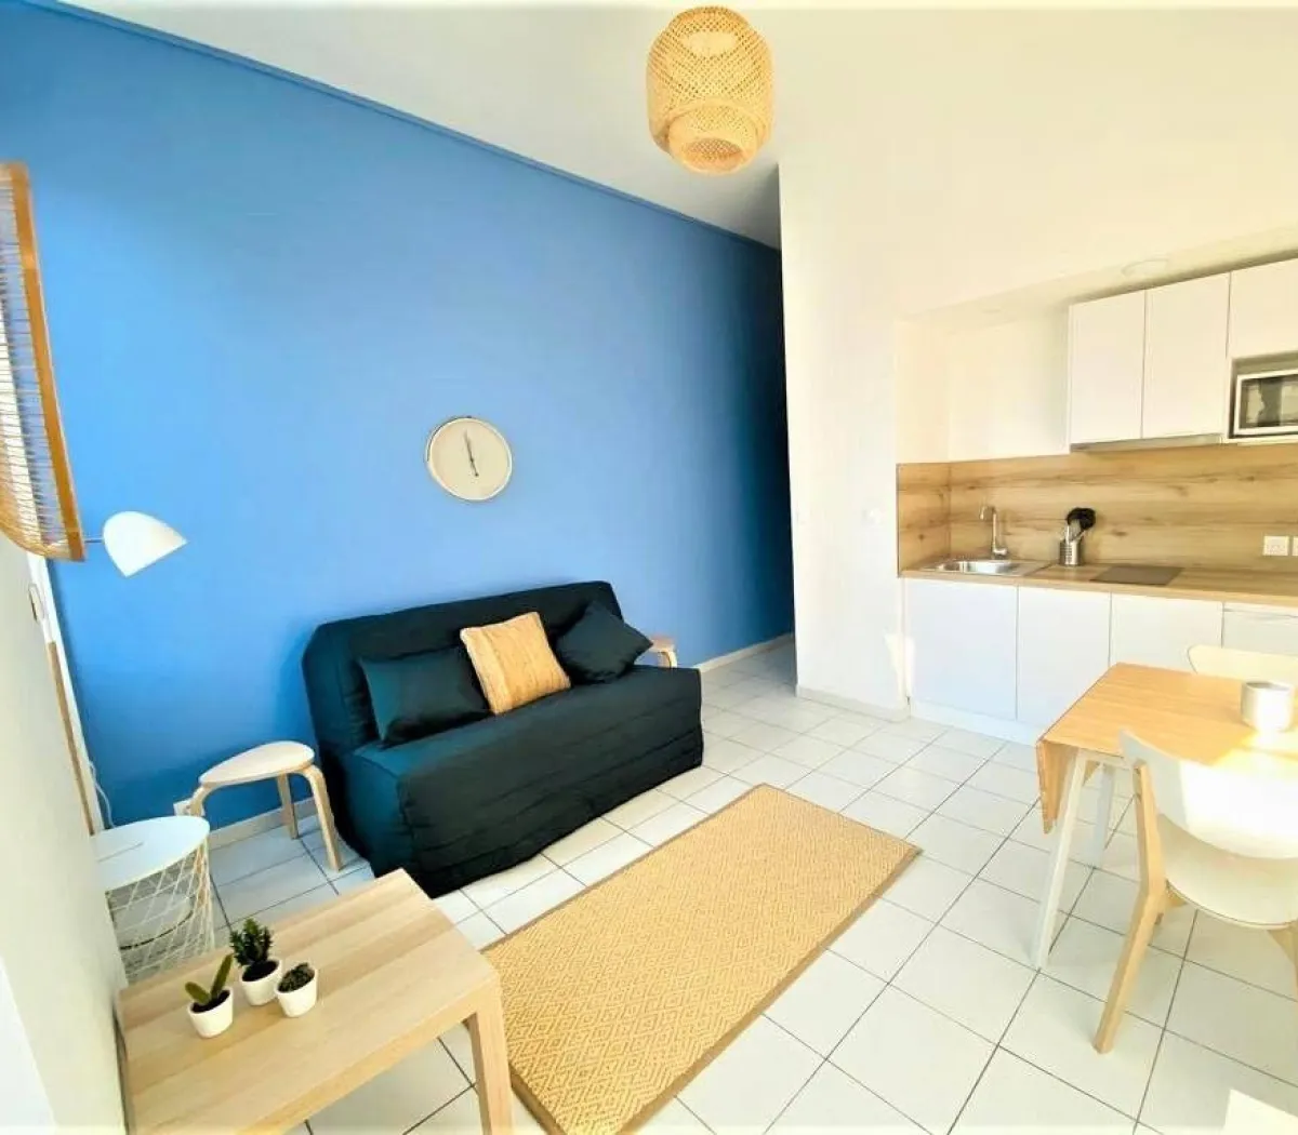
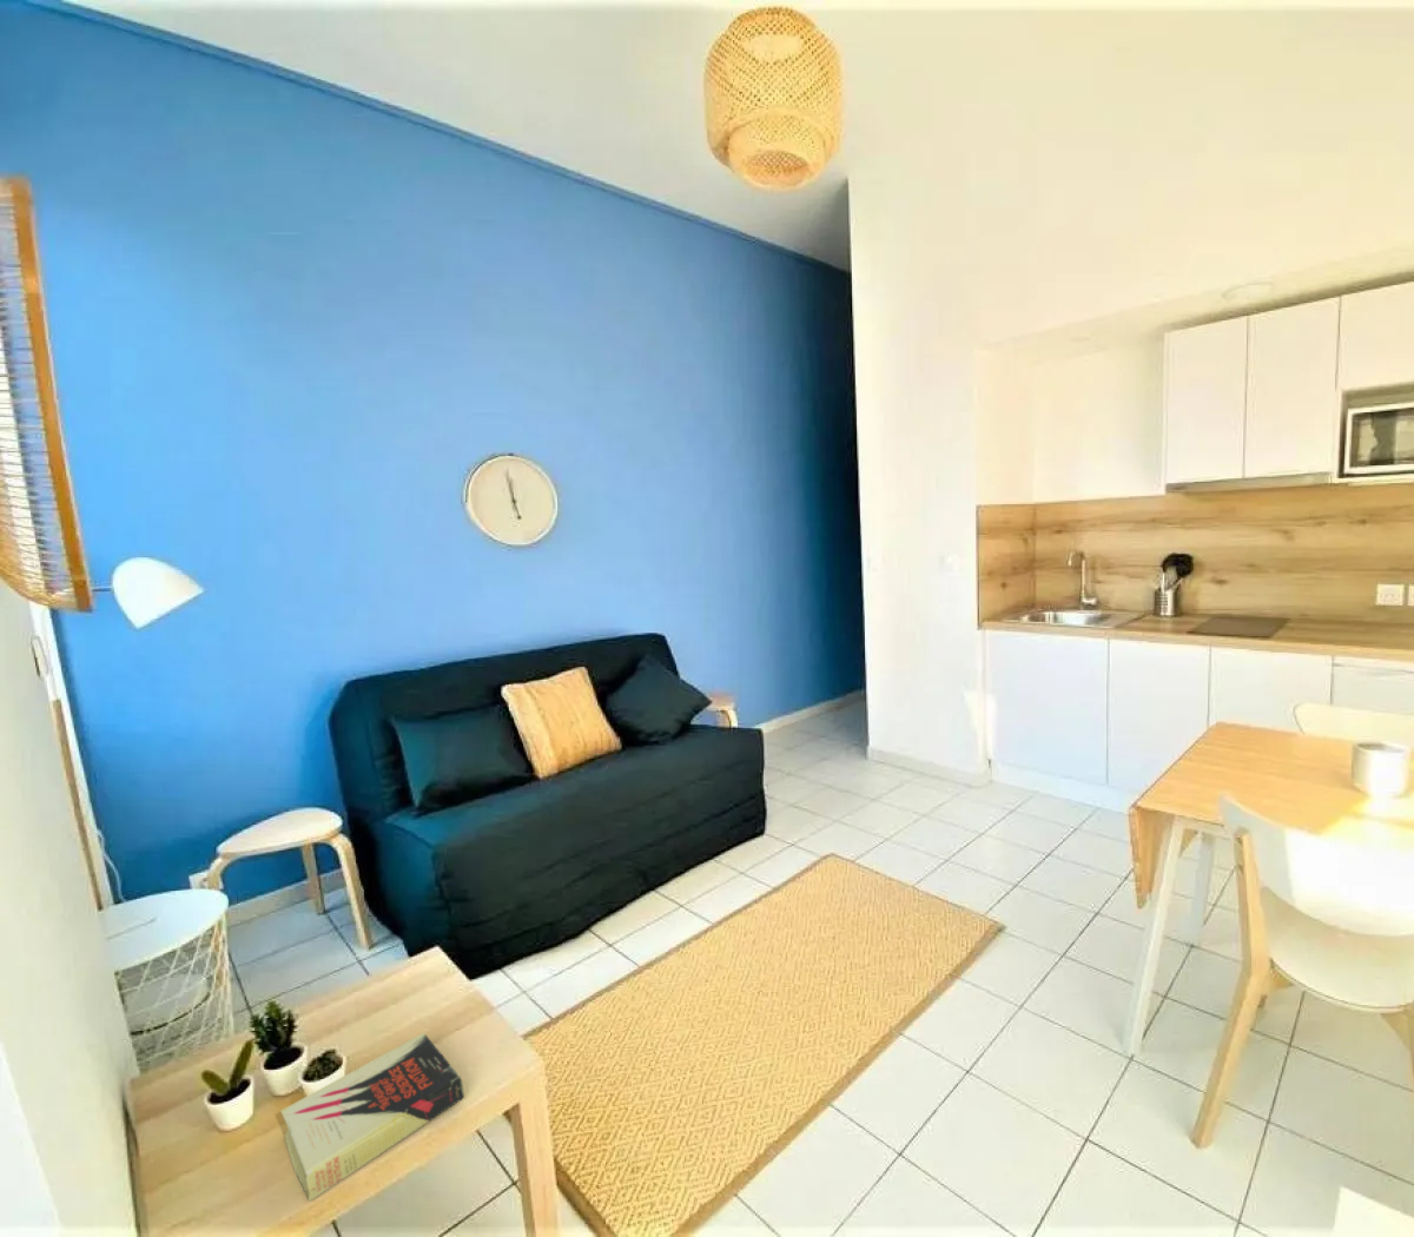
+ book (373, 1106)
